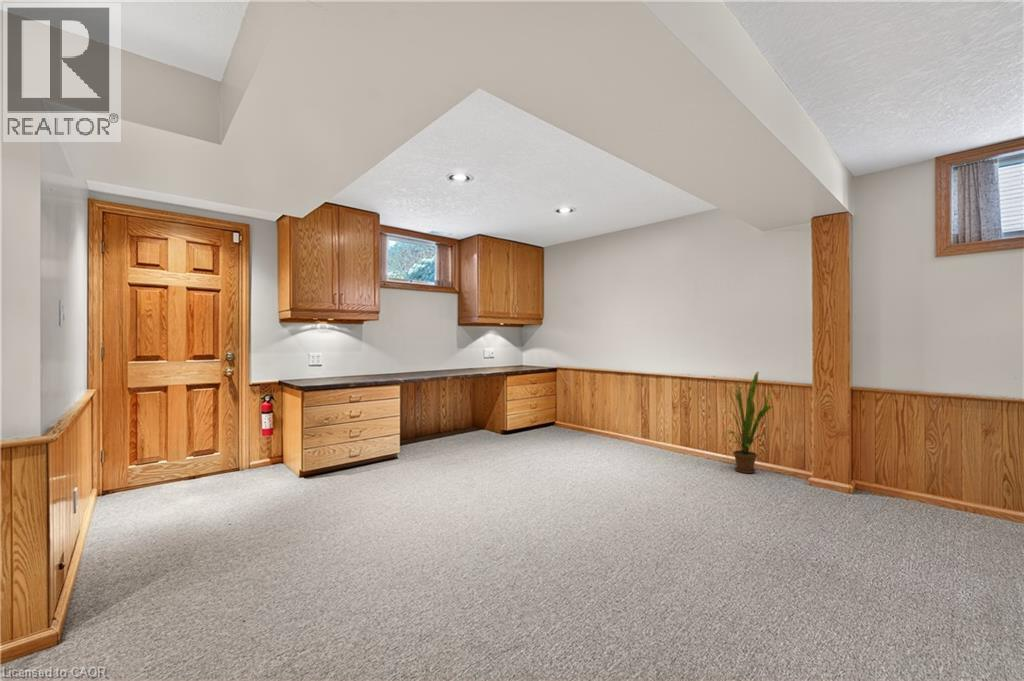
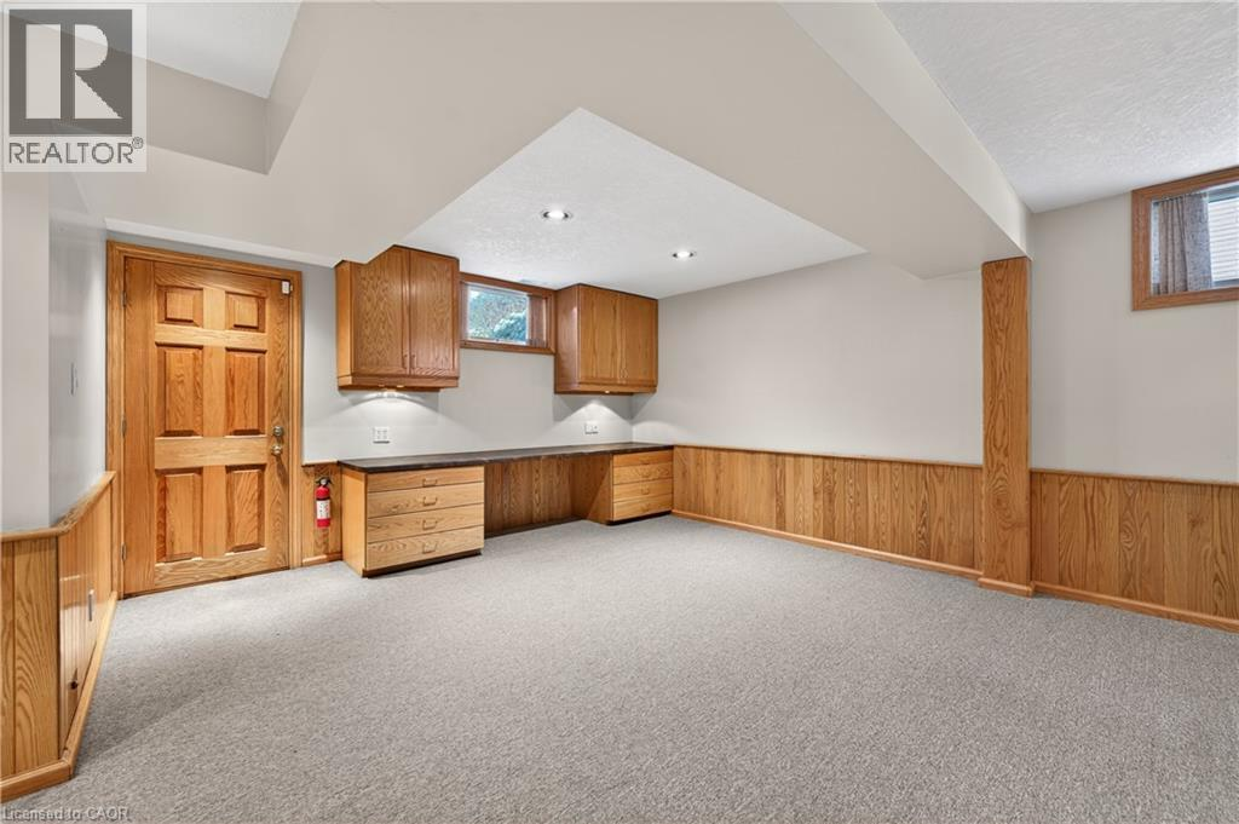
- house plant (744, 421)
